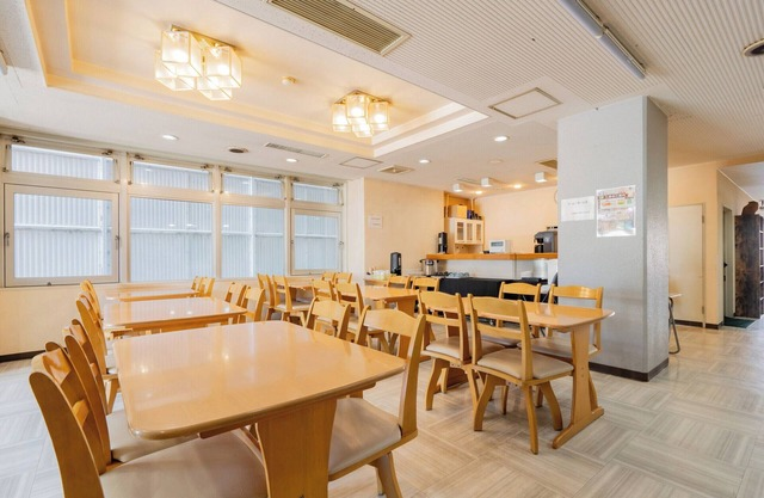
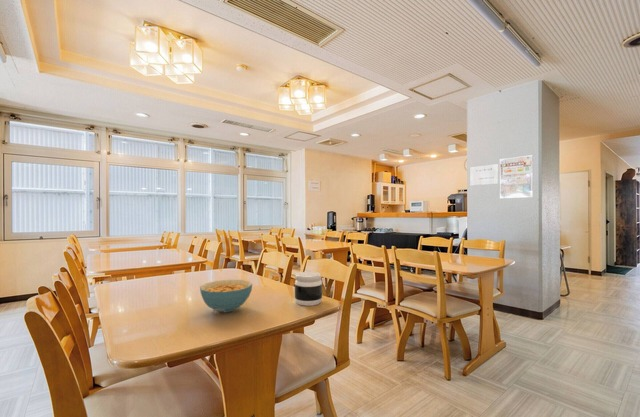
+ jar (308, 287)
+ cereal bowl (226, 297)
